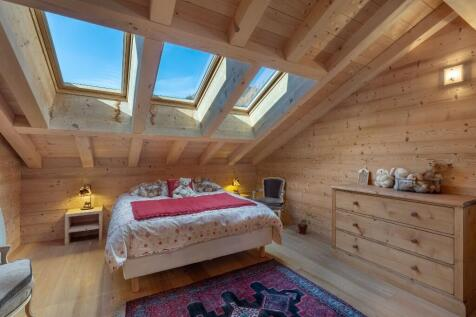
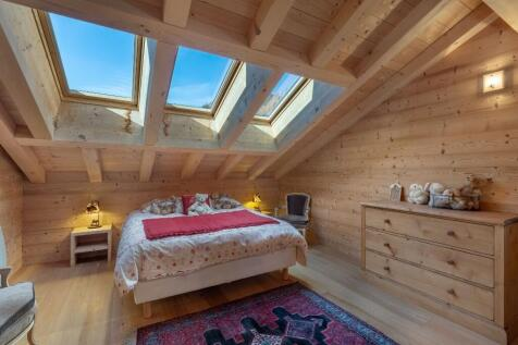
- potted plant (306, 221)
